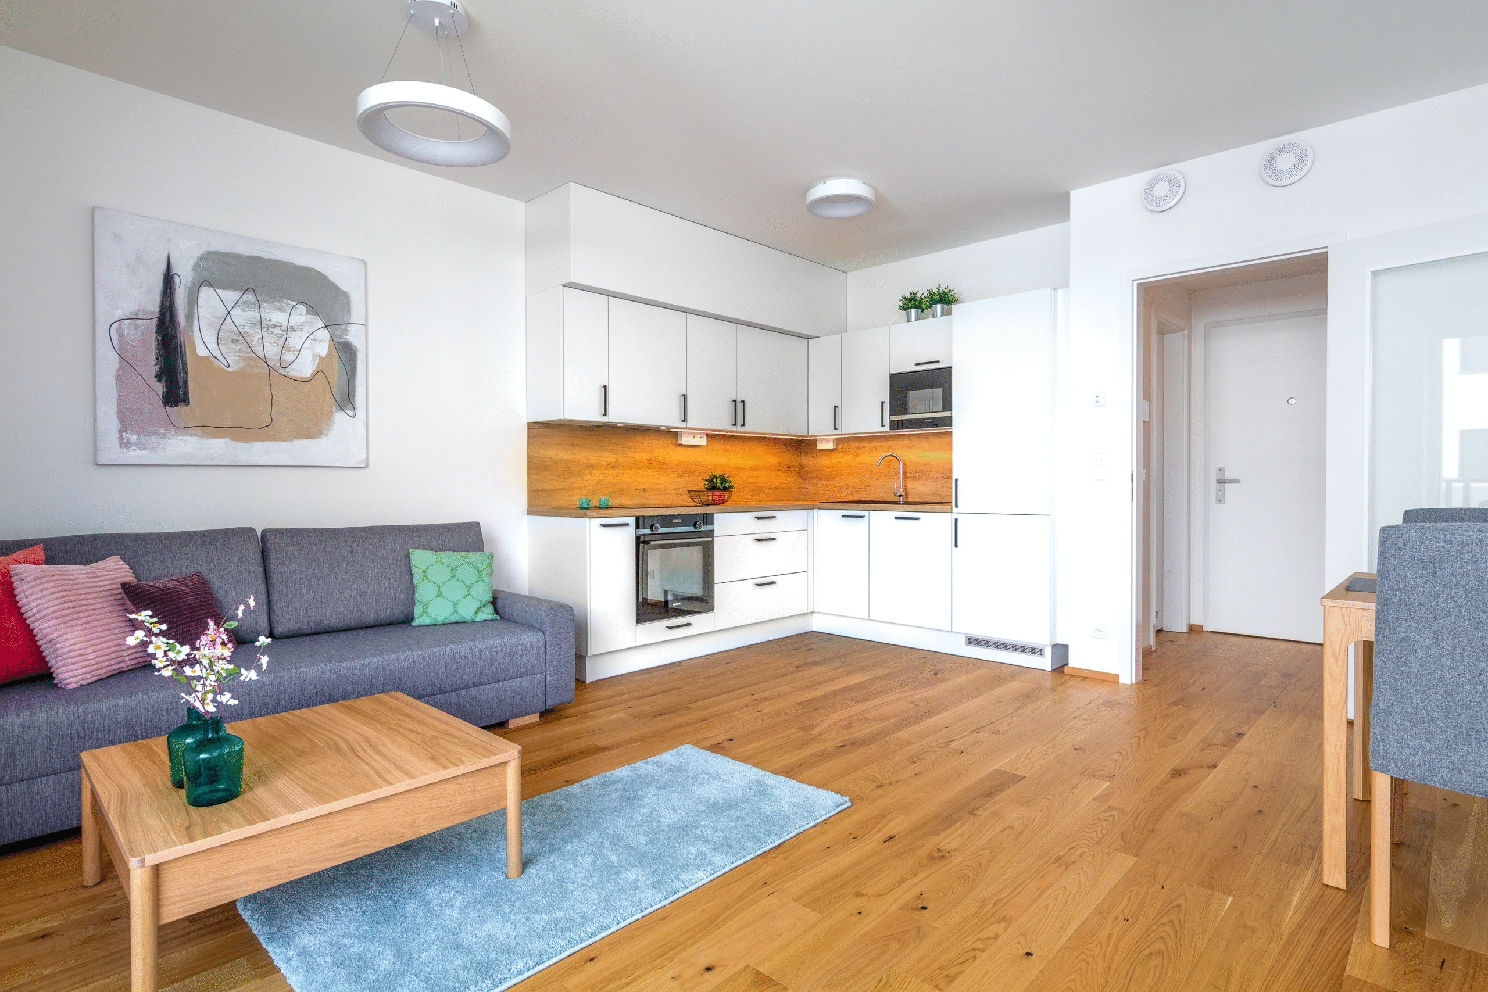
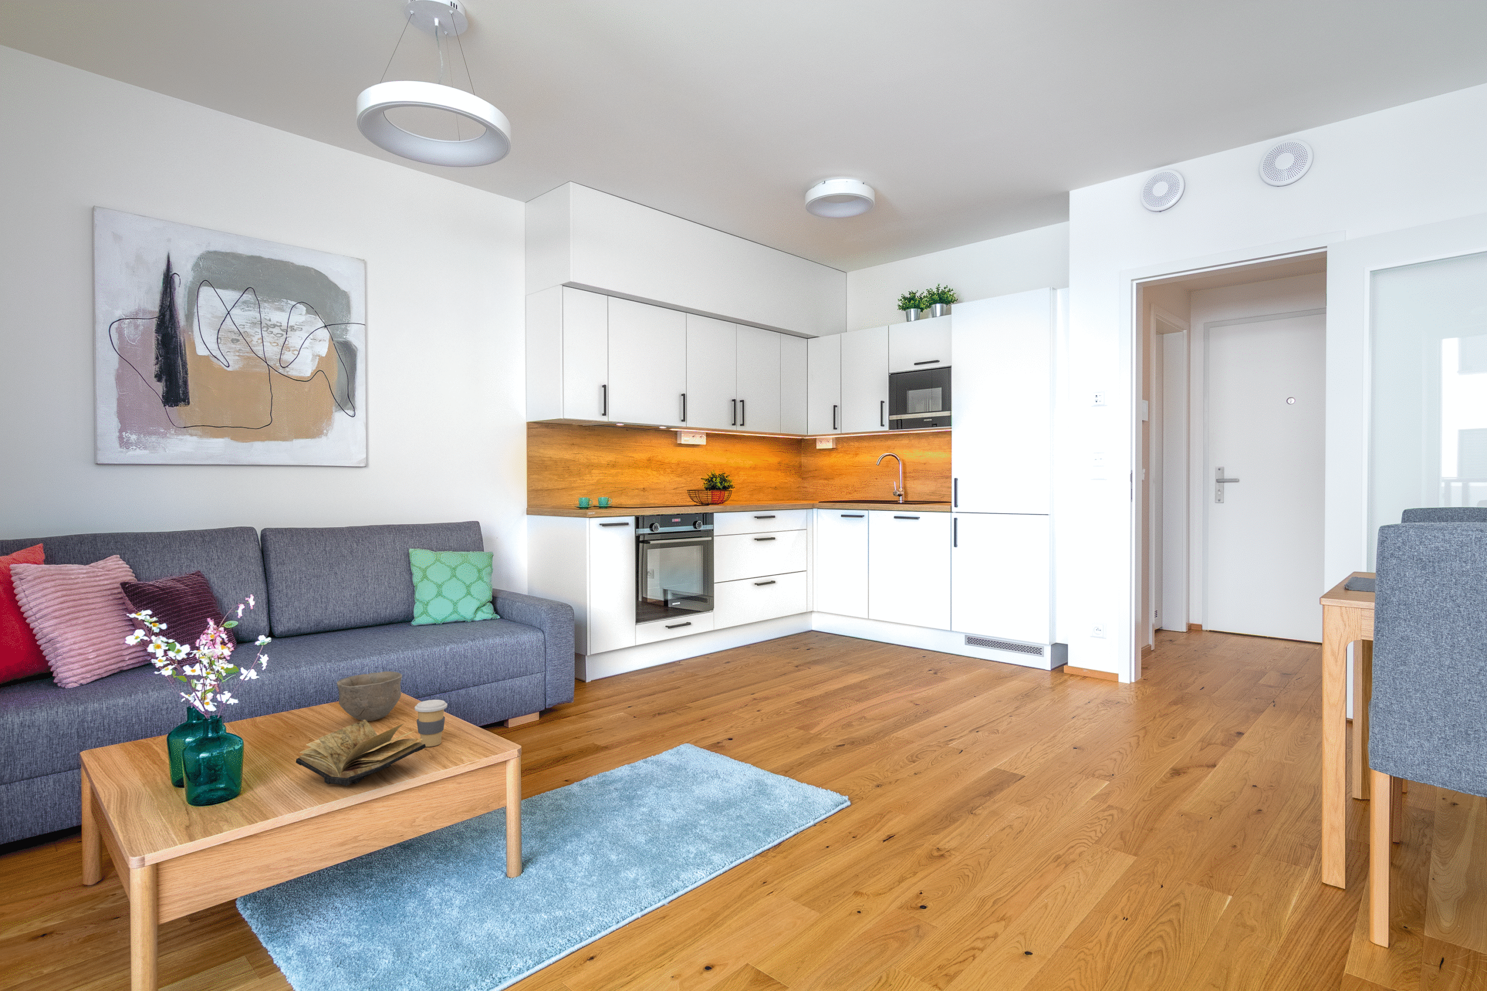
+ bowl (370, 698)
+ coffee cup (431, 723)
+ book (363, 752)
